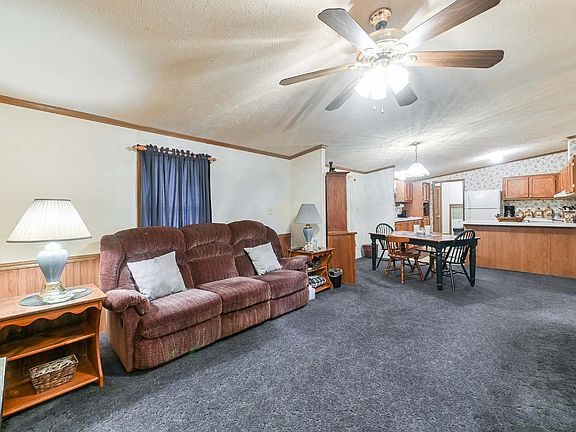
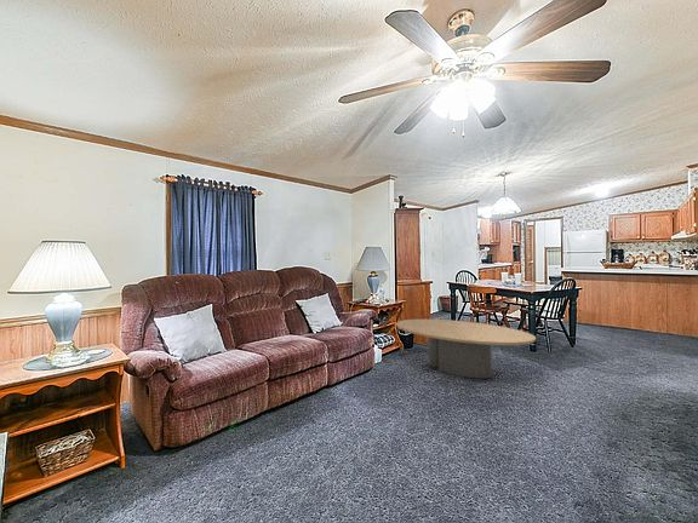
+ coffee table (458, 349)
